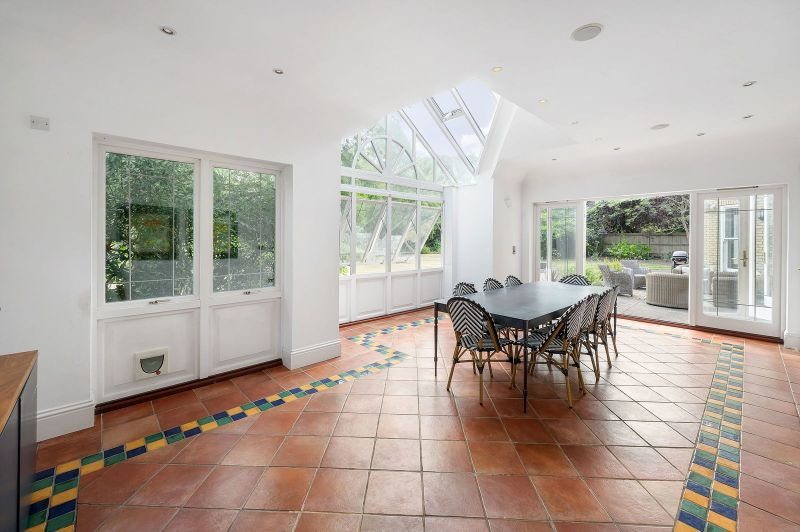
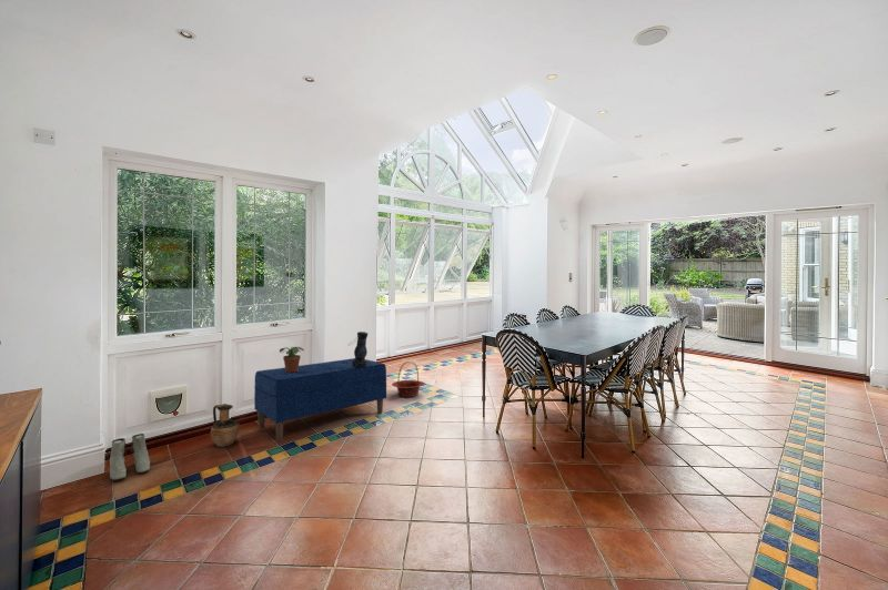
+ boots (133, 455)
+ bench (323, 394)
+ ceramic jug (224, 424)
+ potted plant (291, 358)
+ lantern (354, 349)
+ basket (407, 380)
